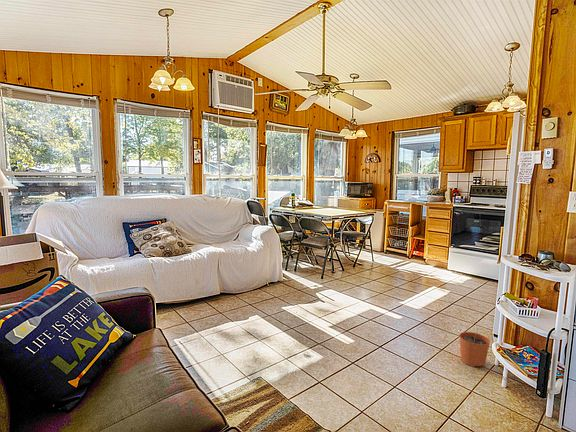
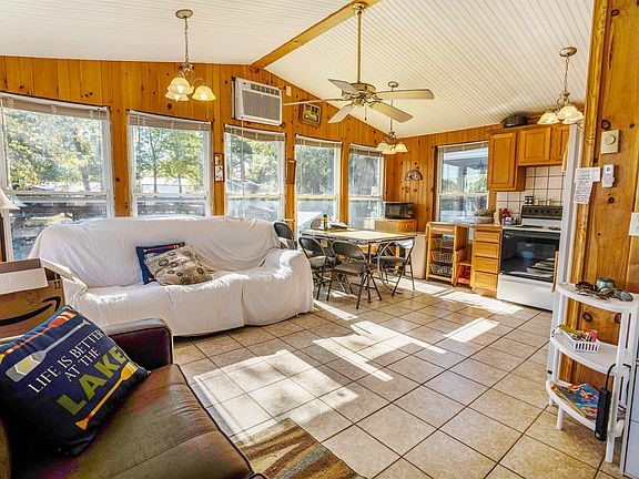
- plant pot (473, 343)
